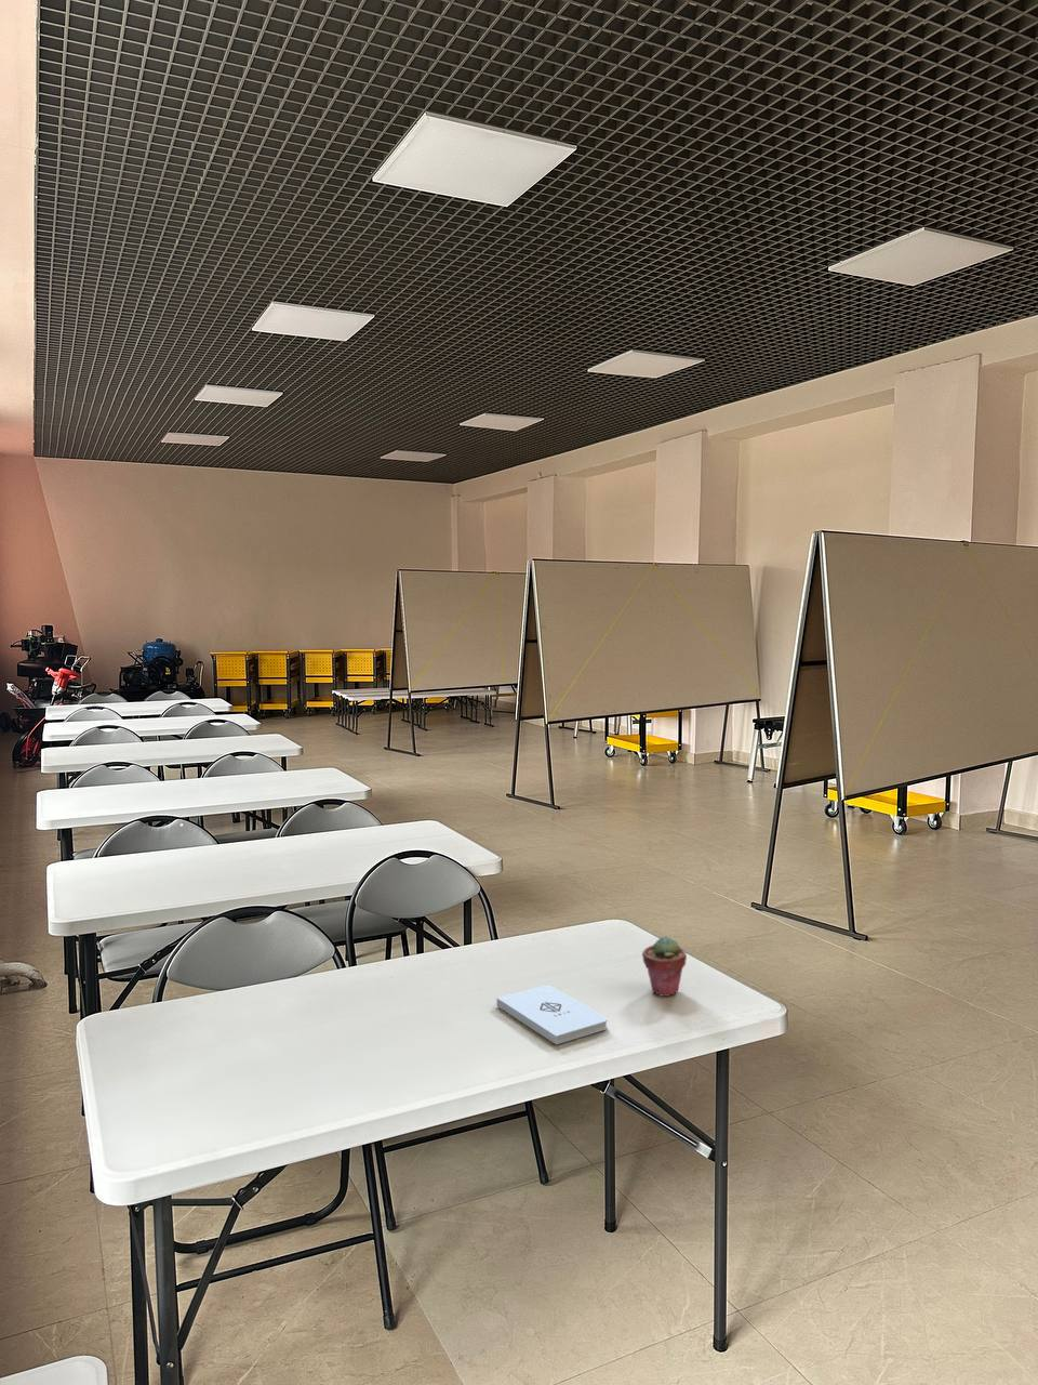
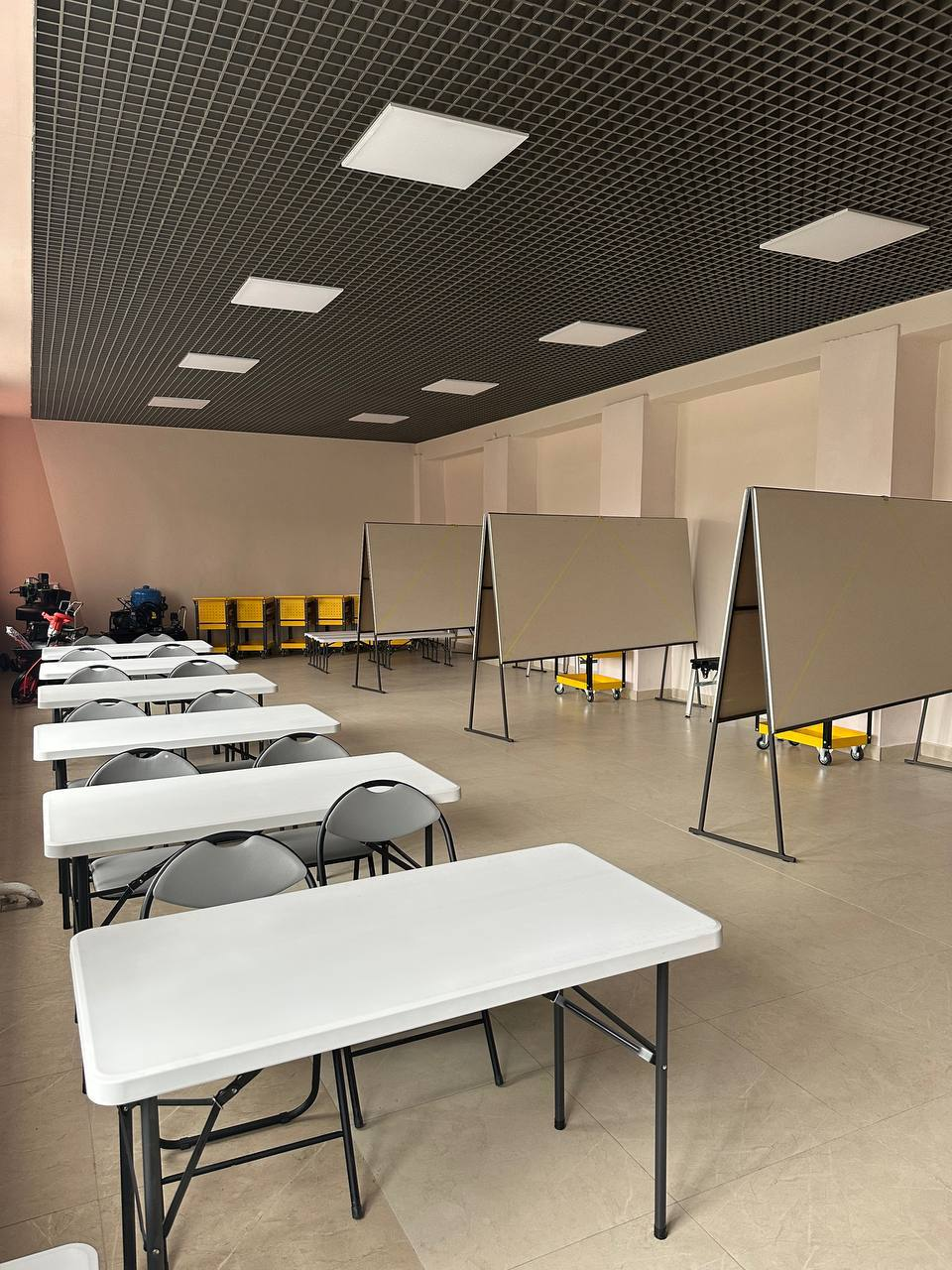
- potted succulent (664, 963)
- notepad (552, 1012)
